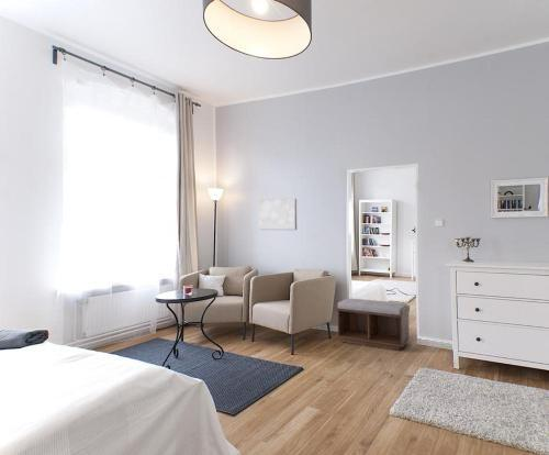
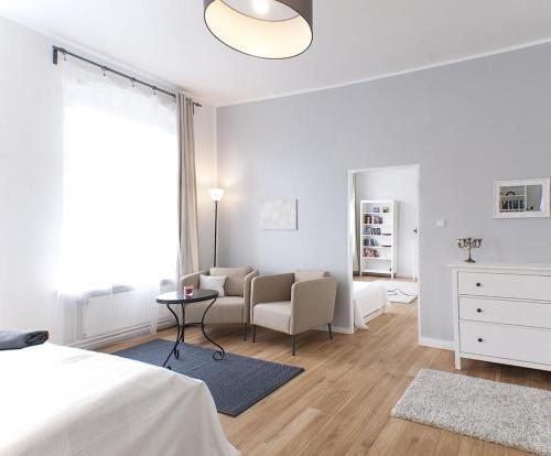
- bench (372, 322)
